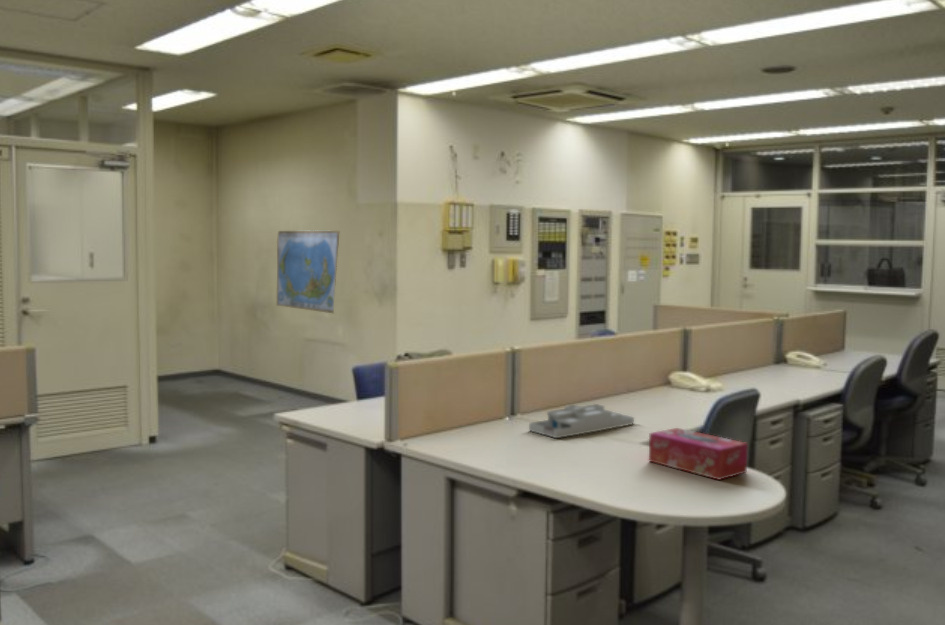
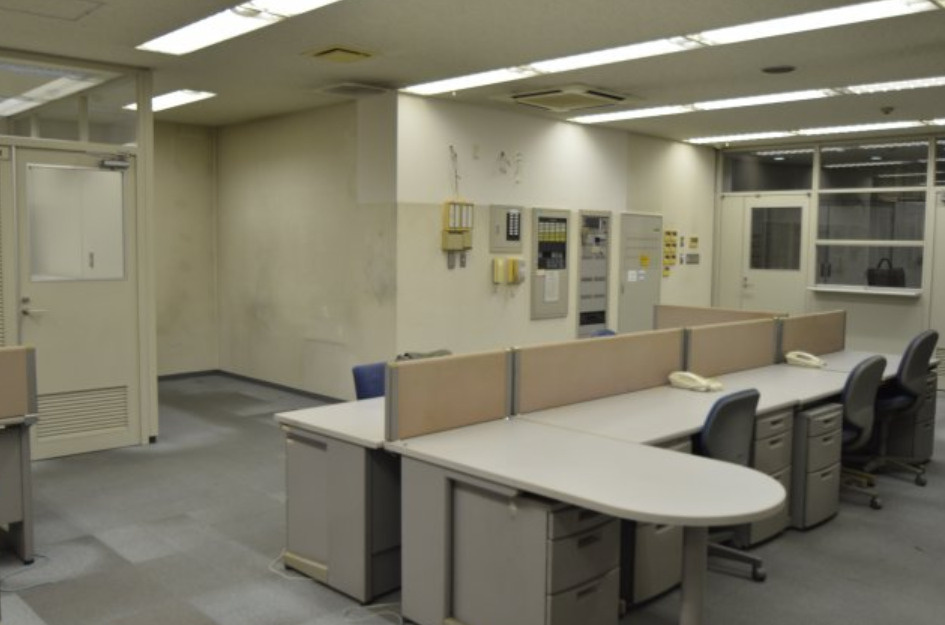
- world map (305, 270)
- tissue box (696, 452)
- desk organizer (582, 417)
